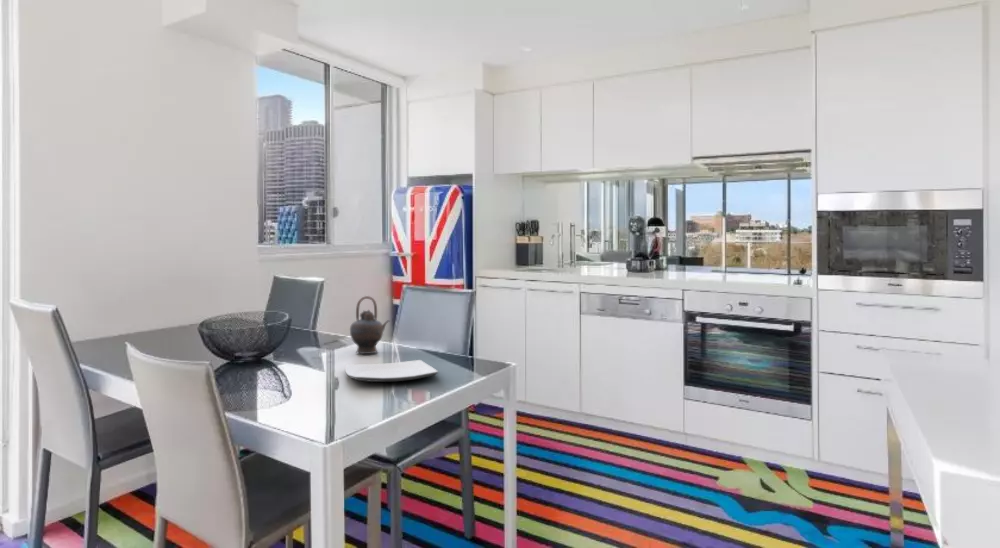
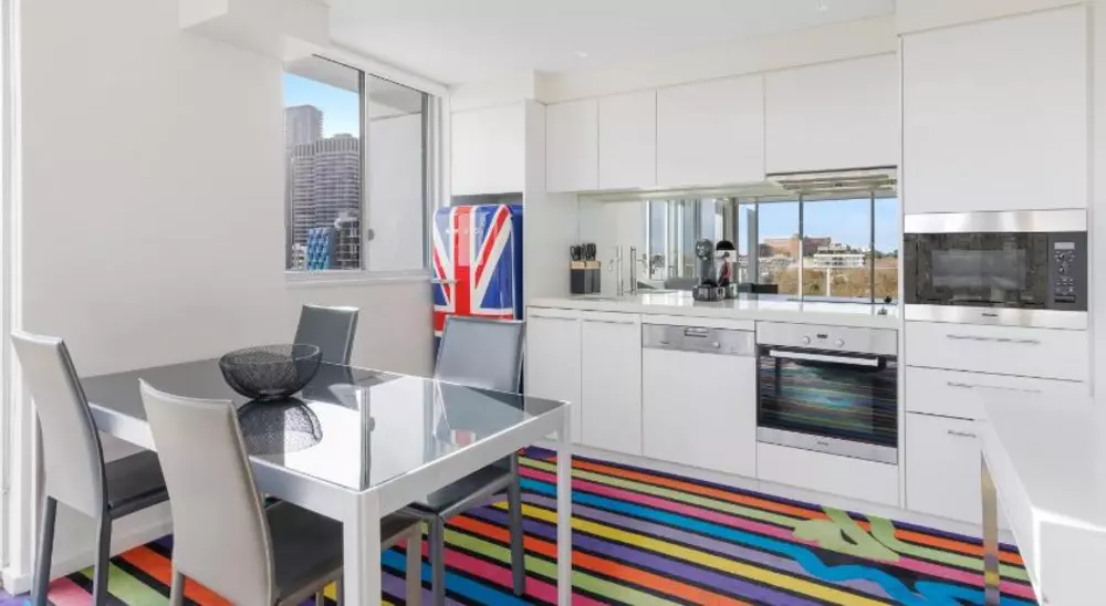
- plate (390, 371)
- teapot (370, 324)
